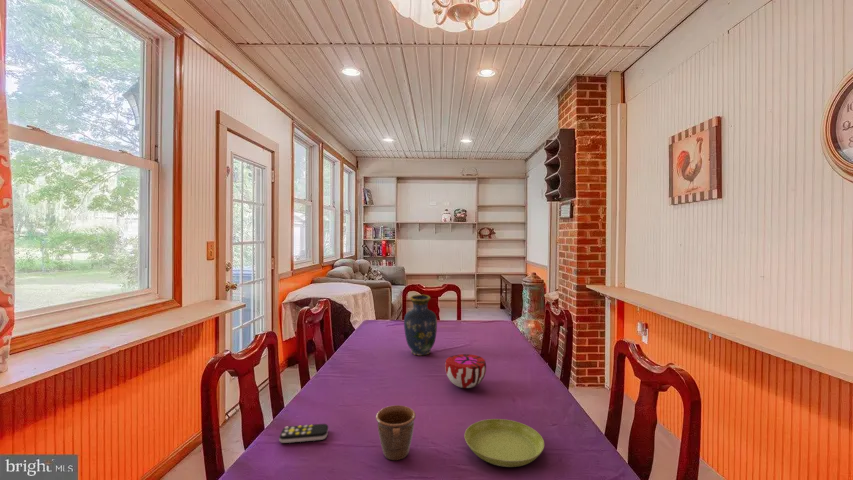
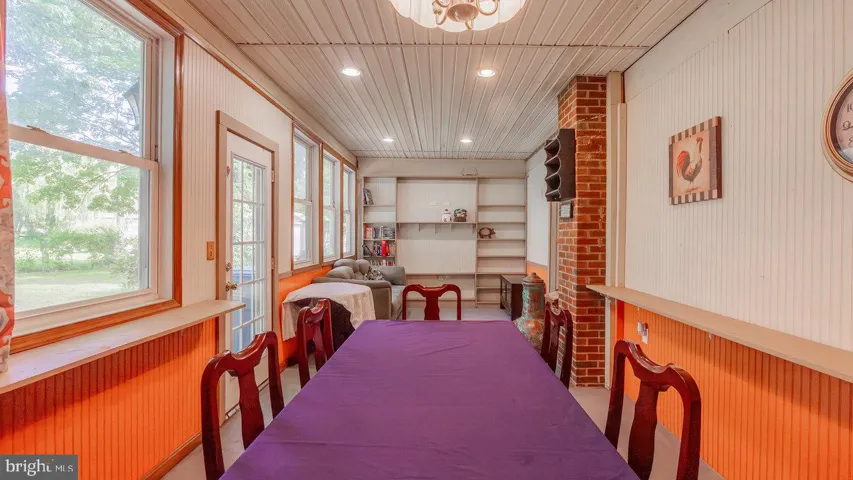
- mug (395, 435)
- decorative bowl (465, 373)
- vase (420, 324)
- remote control (304, 432)
- saucer (503, 443)
